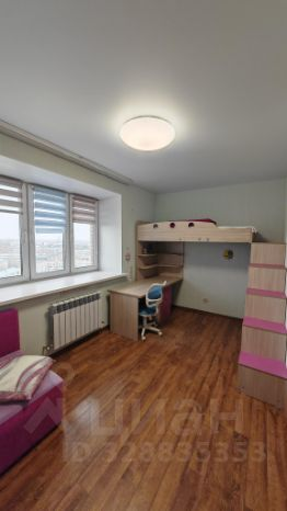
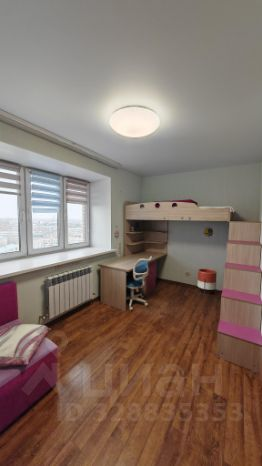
+ planter (206, 282)
